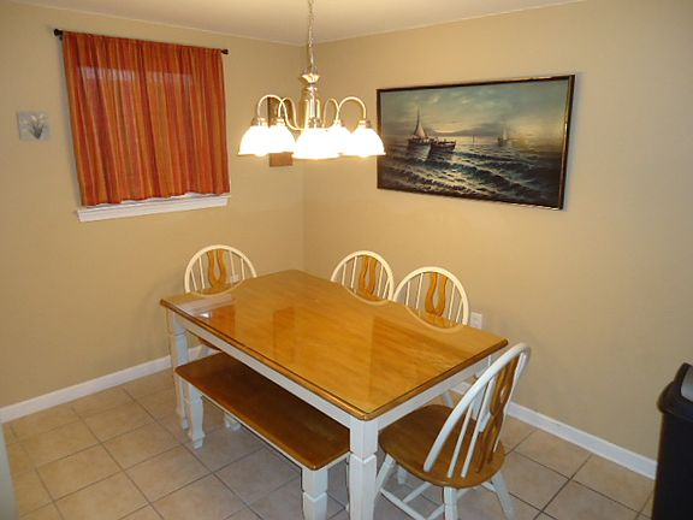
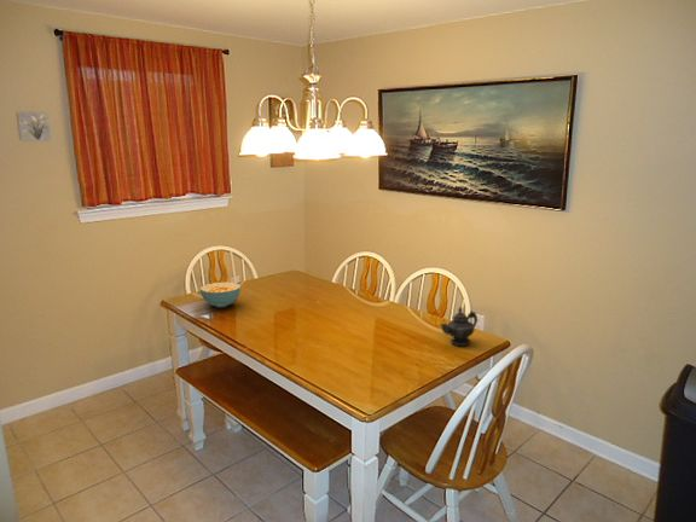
+ cereal bowl (221, 296)
+ teapot (459, 325)
